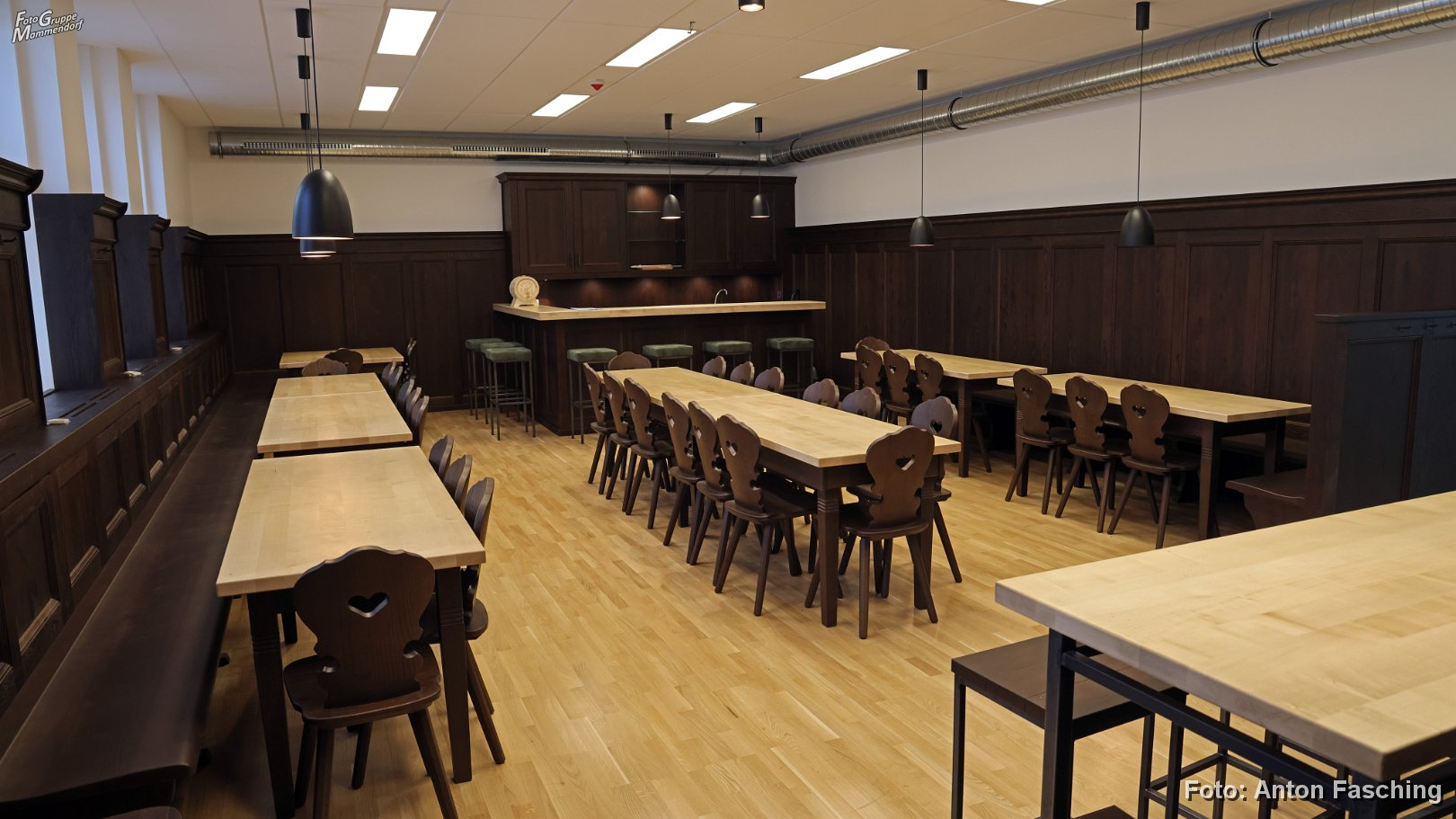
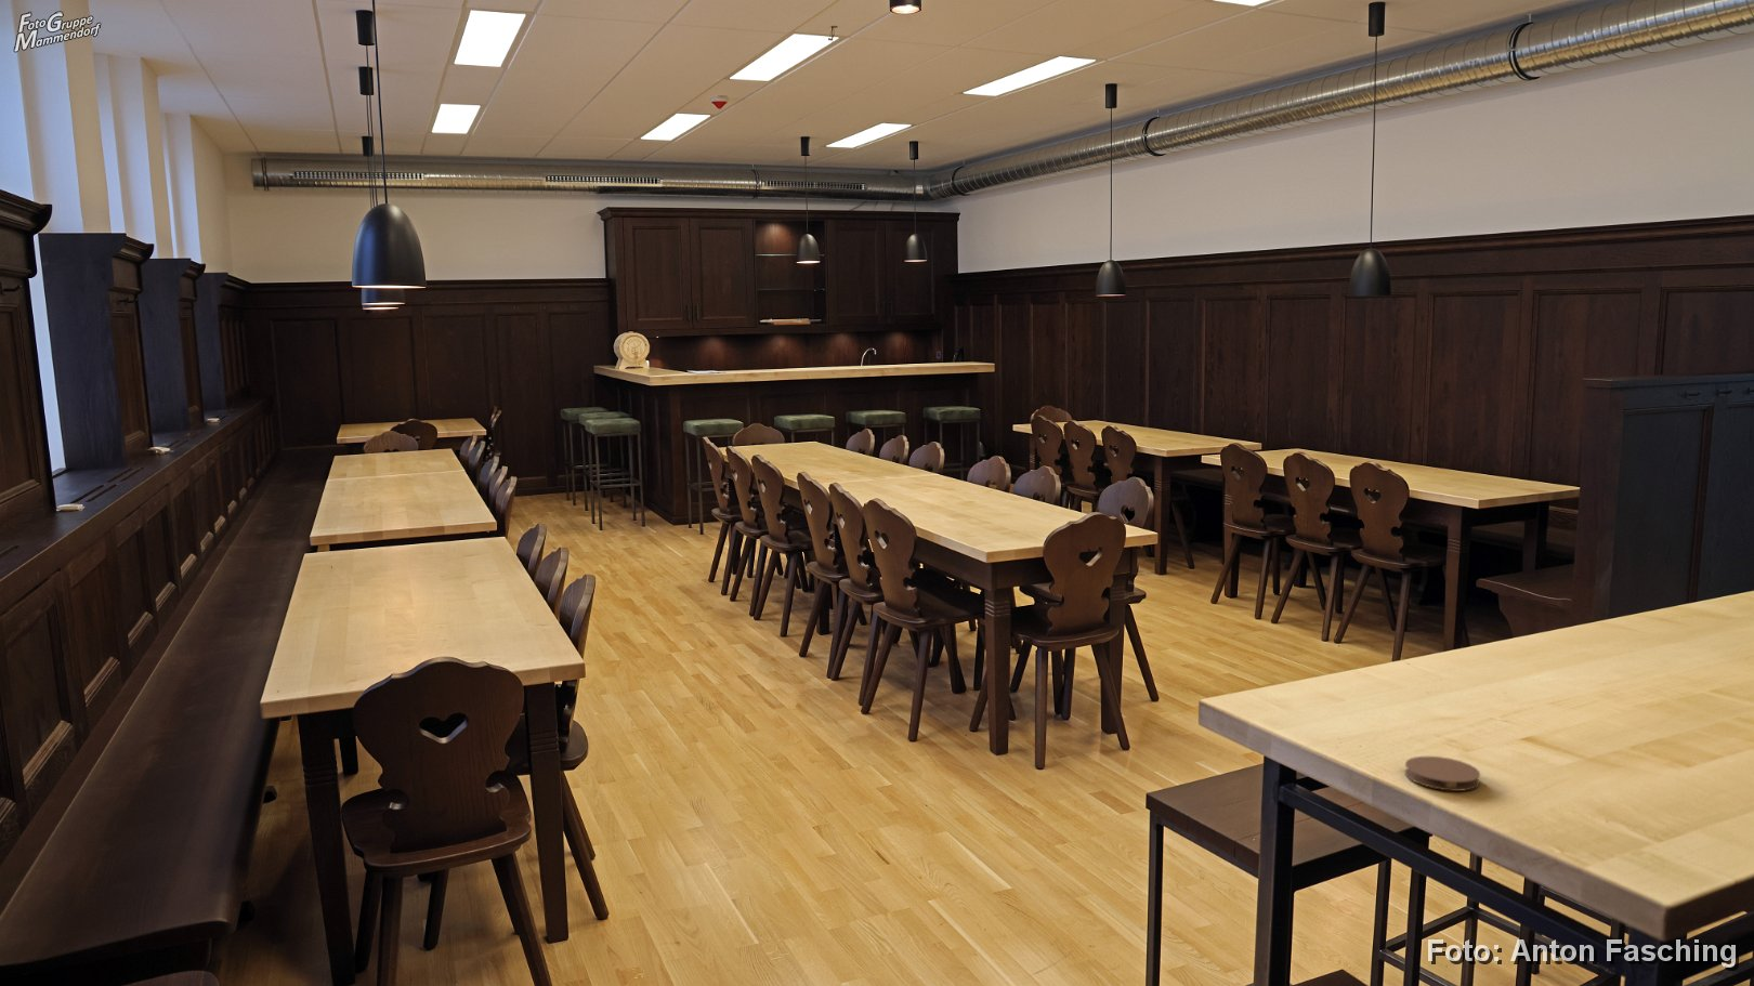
+ coaster (1441, 773)
